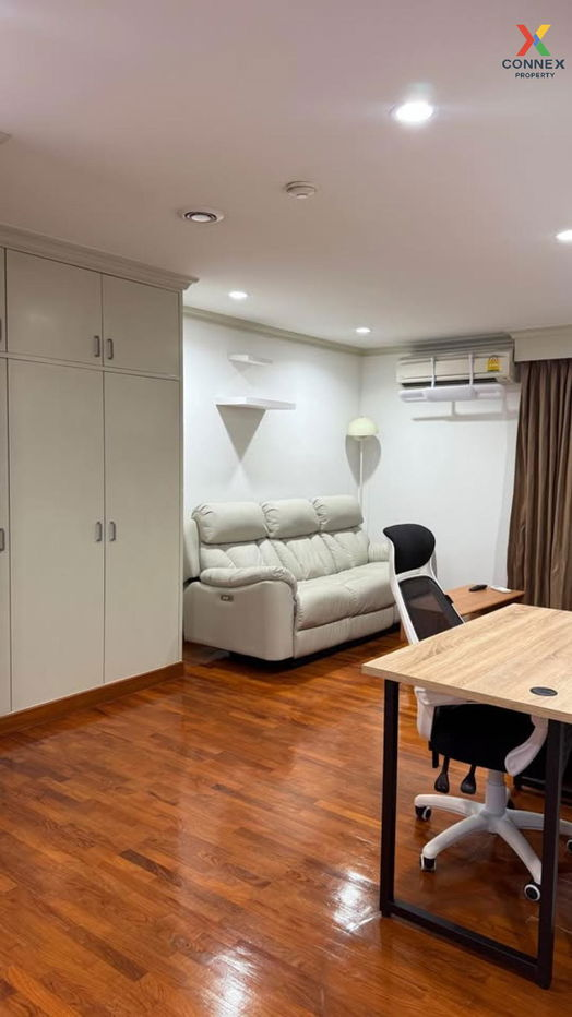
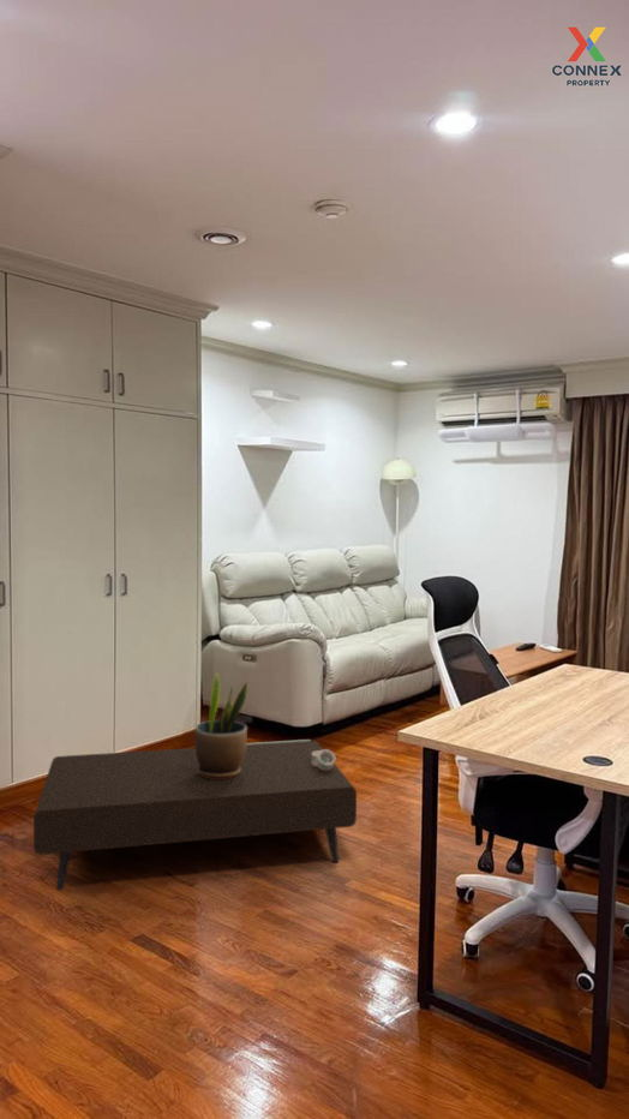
+ coffee table (194, 802)
+ potted plant (221, 724)
+ napkin ring (323, 756)
